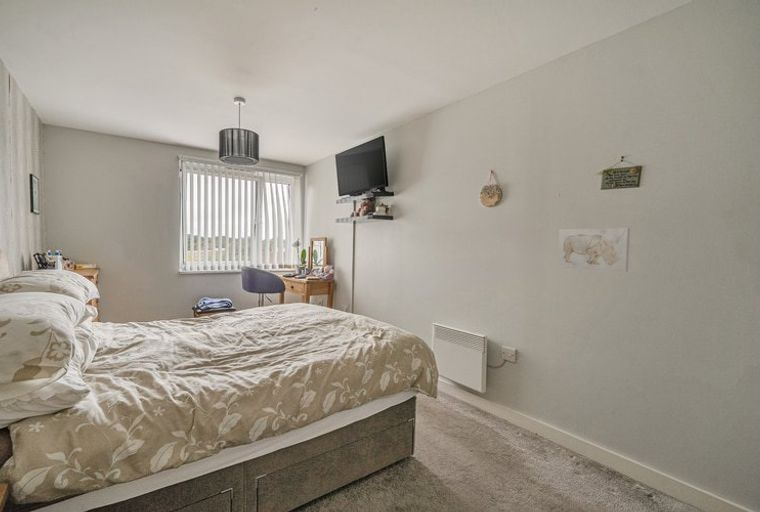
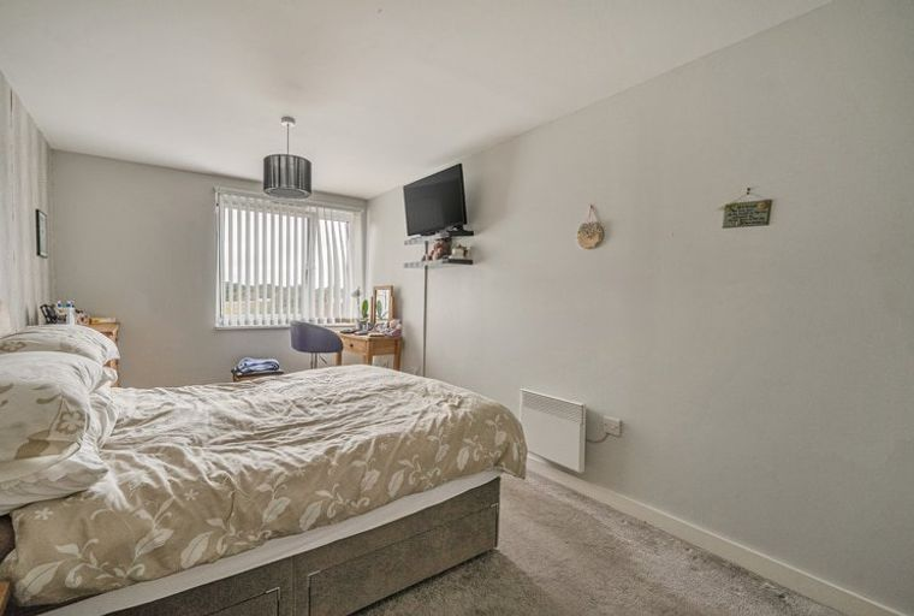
- wall art (591, 249)
